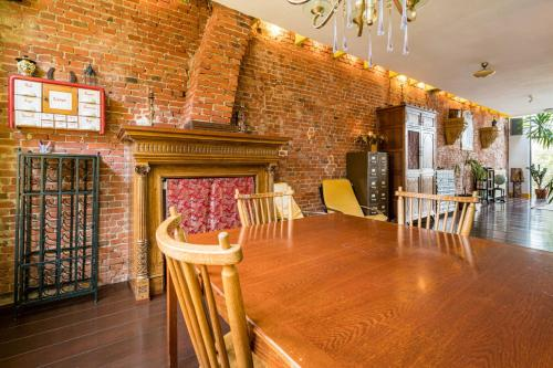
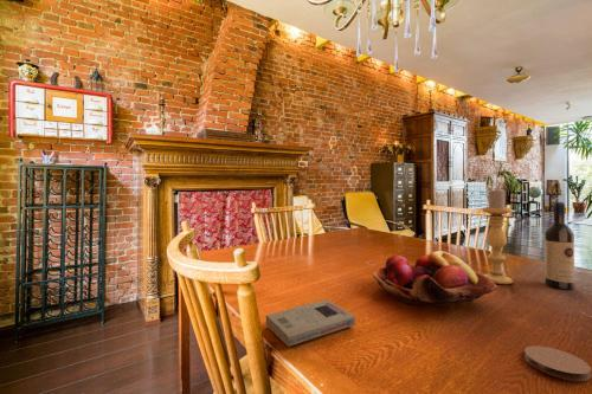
+ wine bottle (559, 244)
+ book (310, 319)
+ candle holder (496, 234)
+ coaster (555, 361)
+ fruit basket (431, 274)
